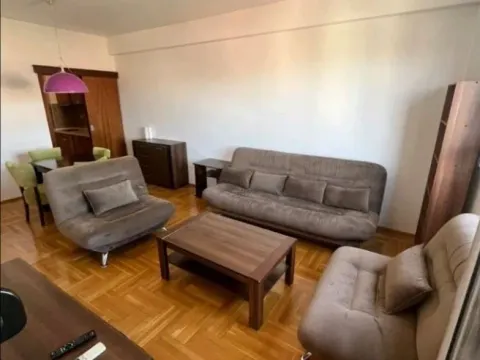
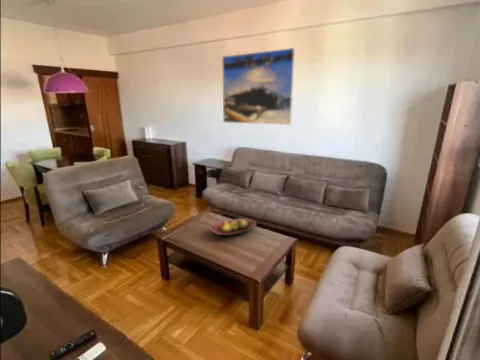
+ fruit bowl (233, 226)
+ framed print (255, 89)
